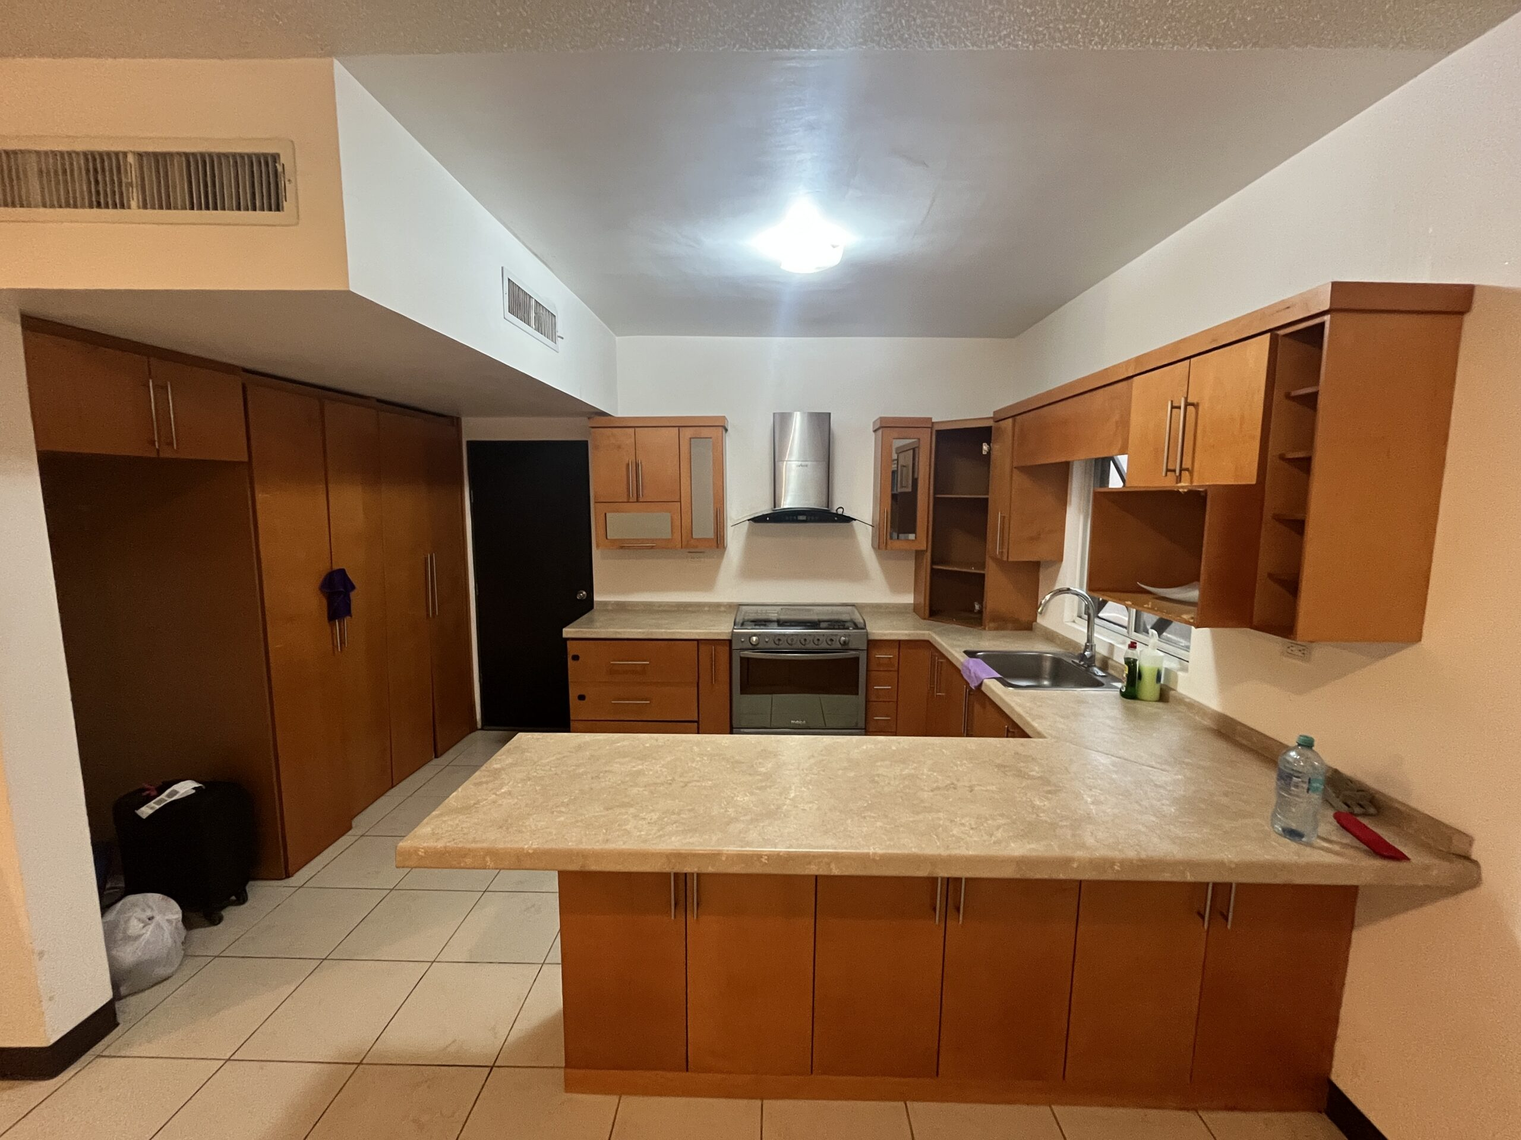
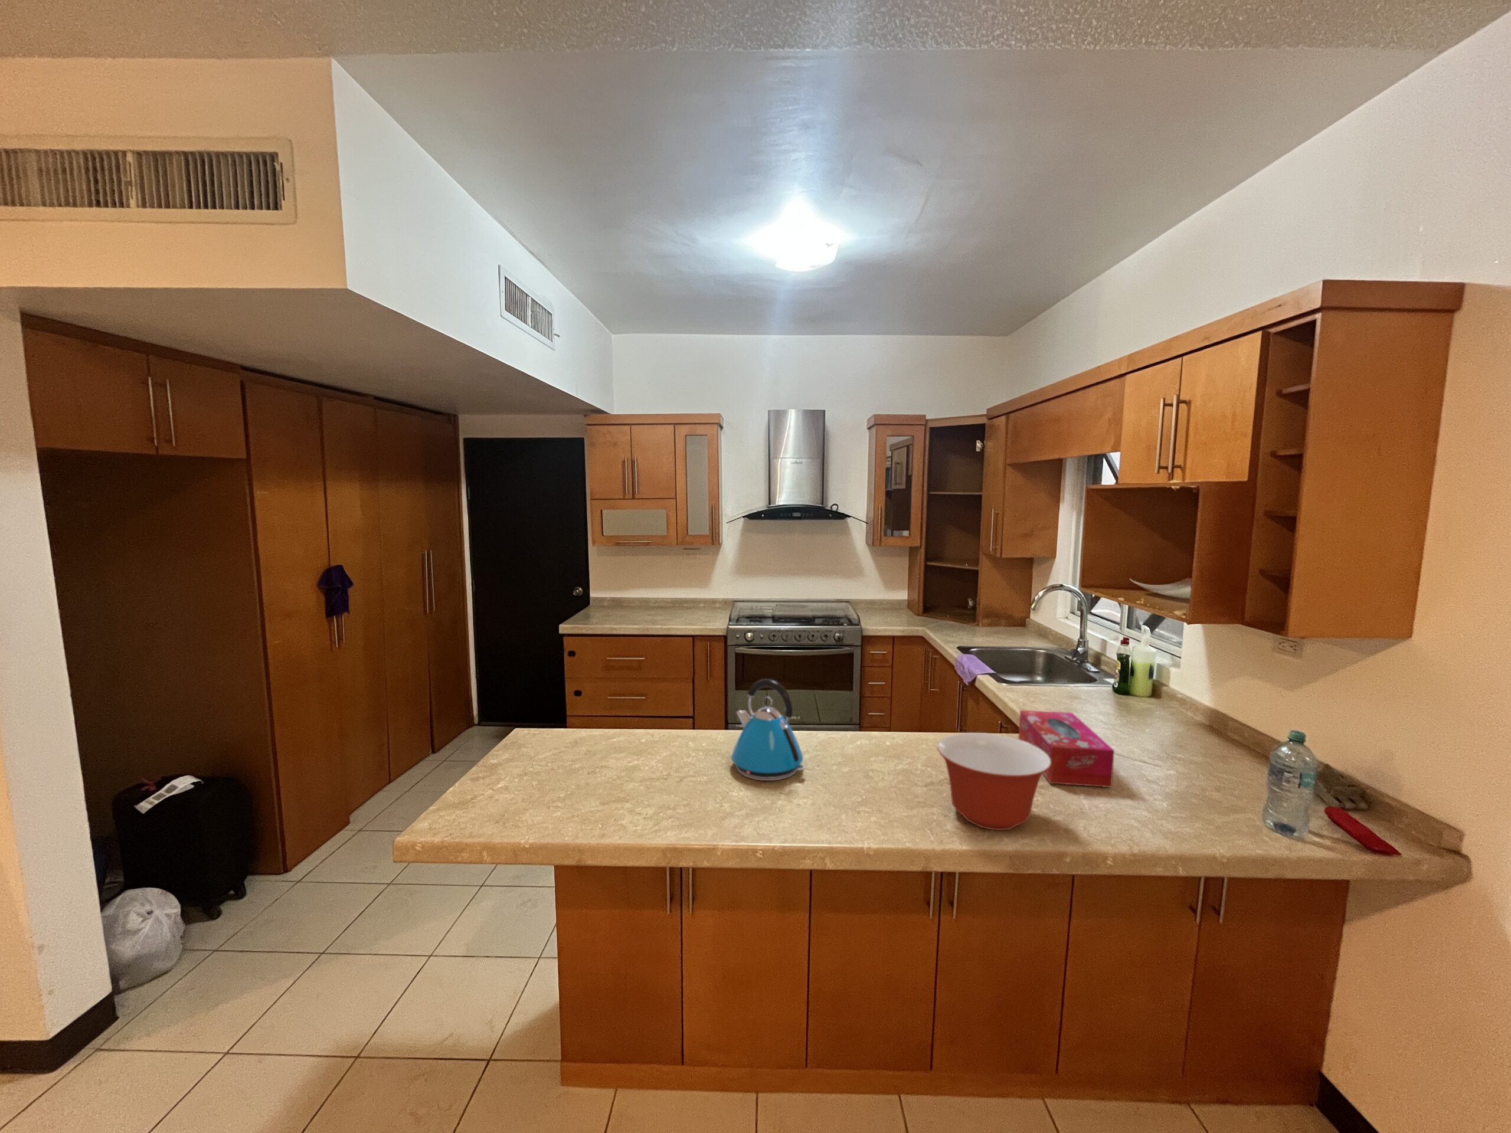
+ mixing bowl (991, 784)
+ tissue box (1061, 745)
+ kettle (770, 724)
